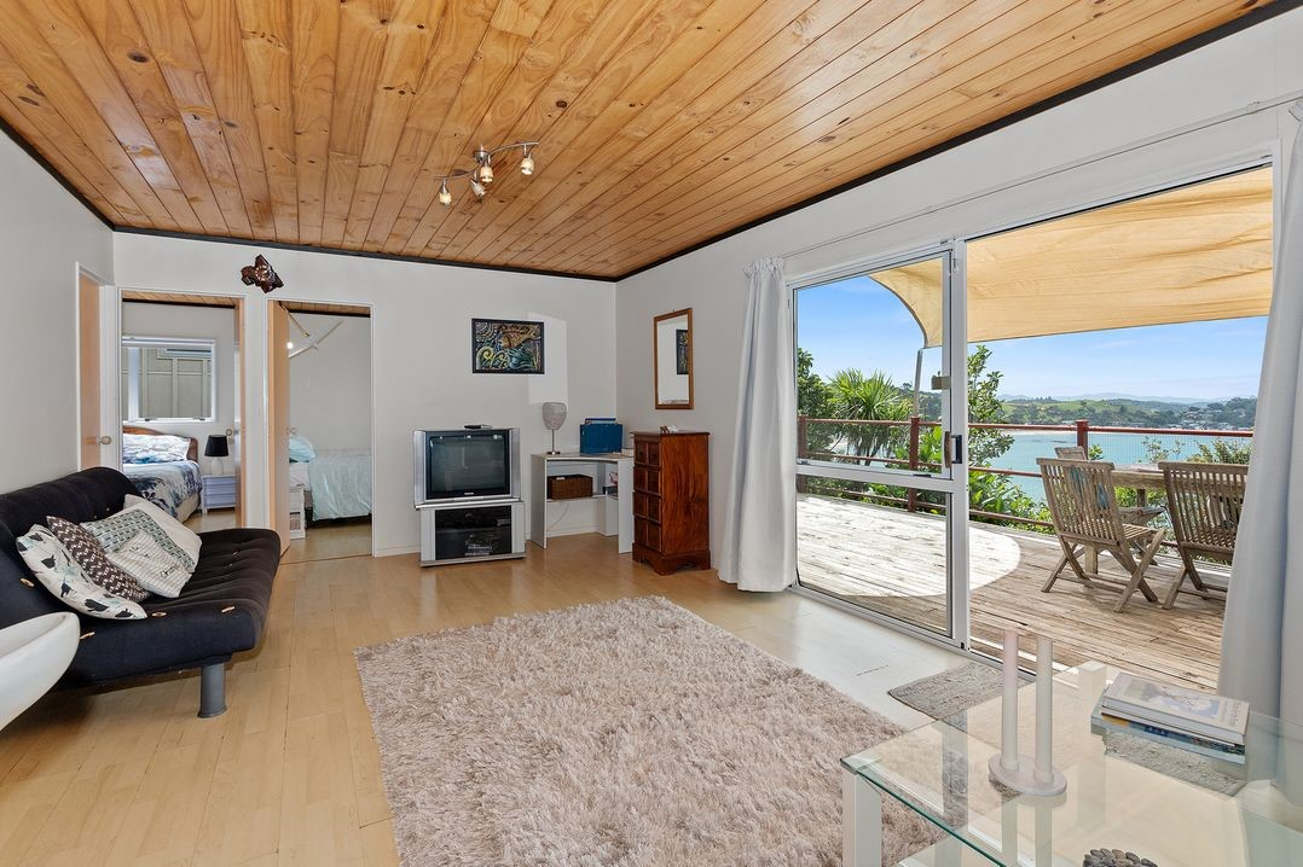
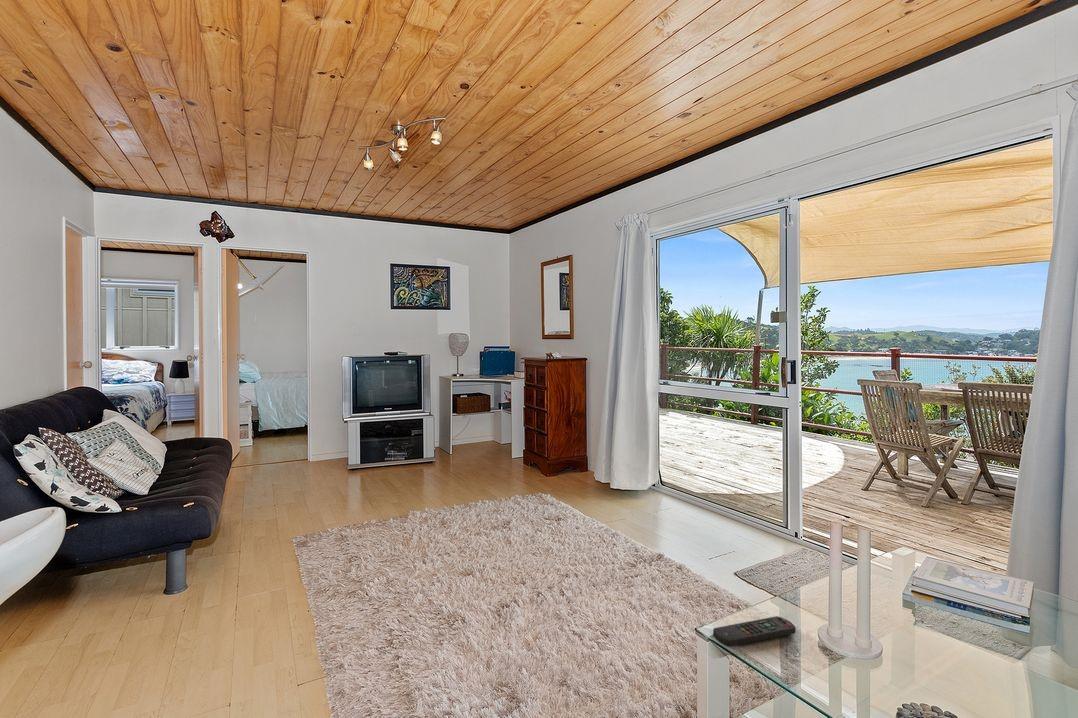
+ remote control (754, 630)
